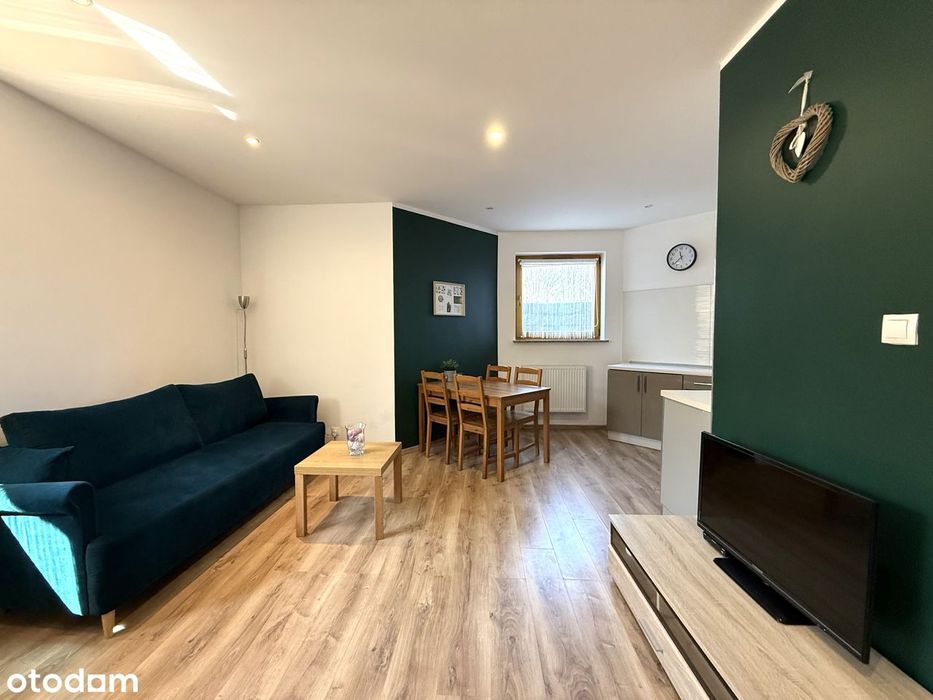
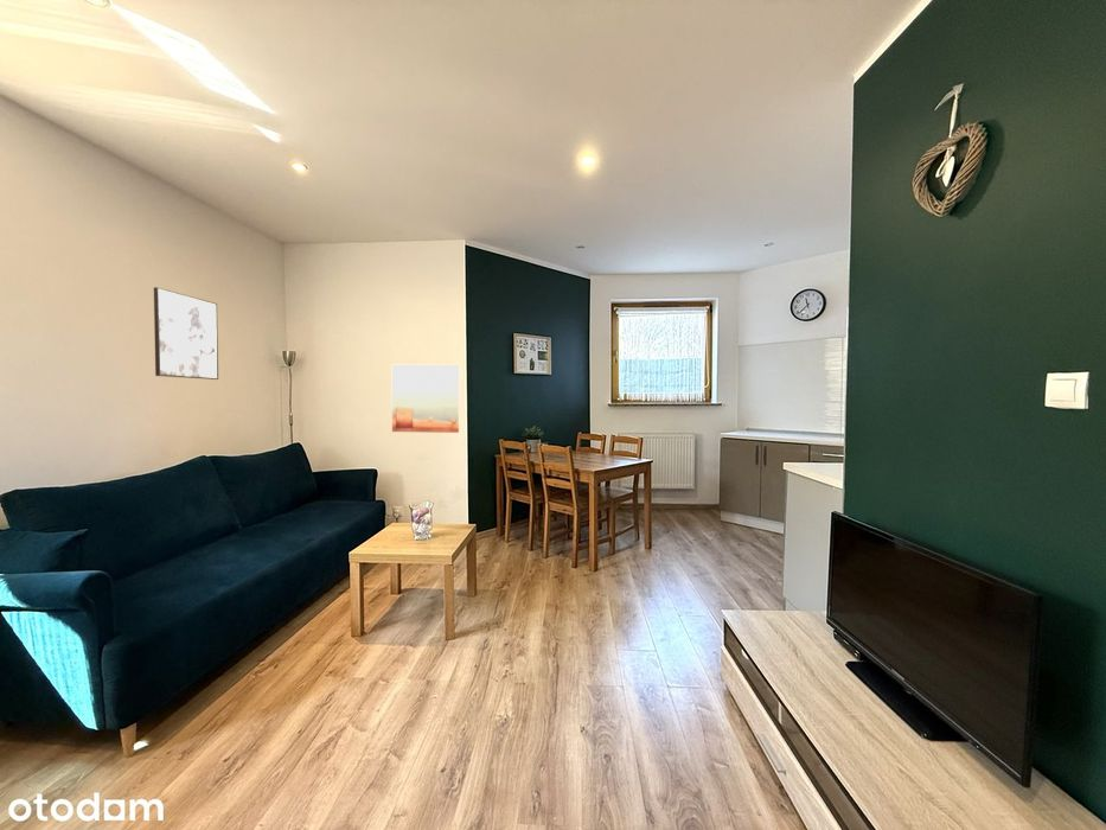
+ wall art (424, 398)
+ wall art (188, 337)
